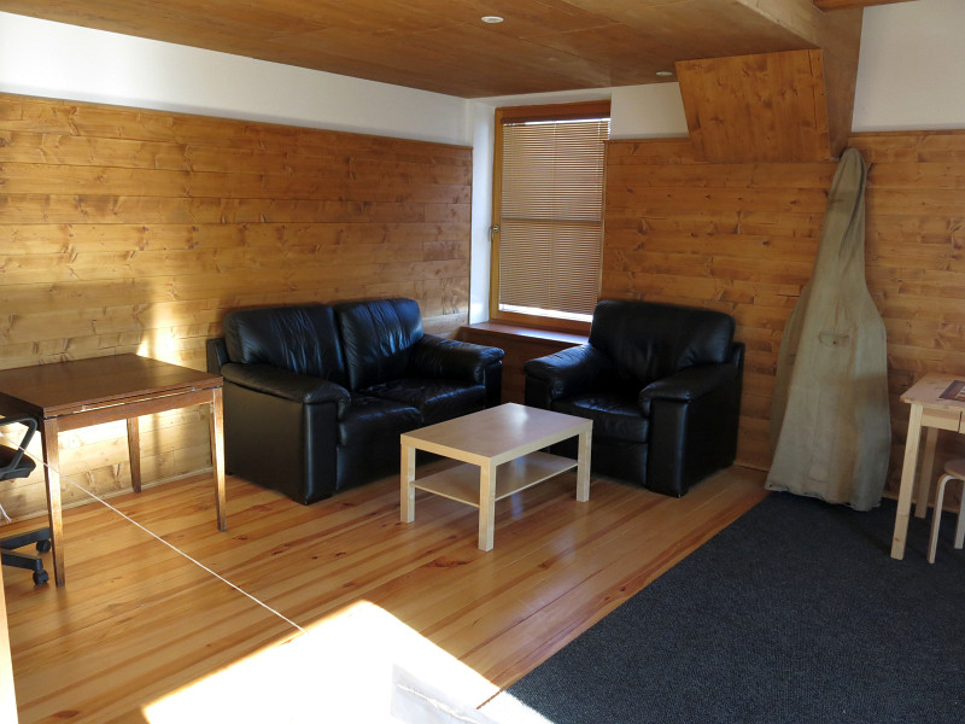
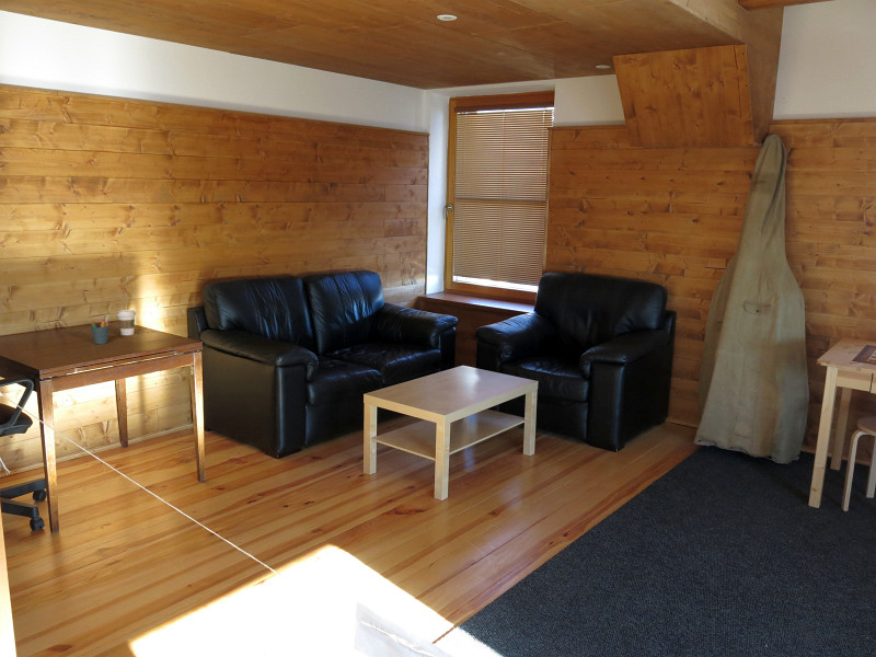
+ coffee cup (126, 322)
+ pen holder (100, 330)
